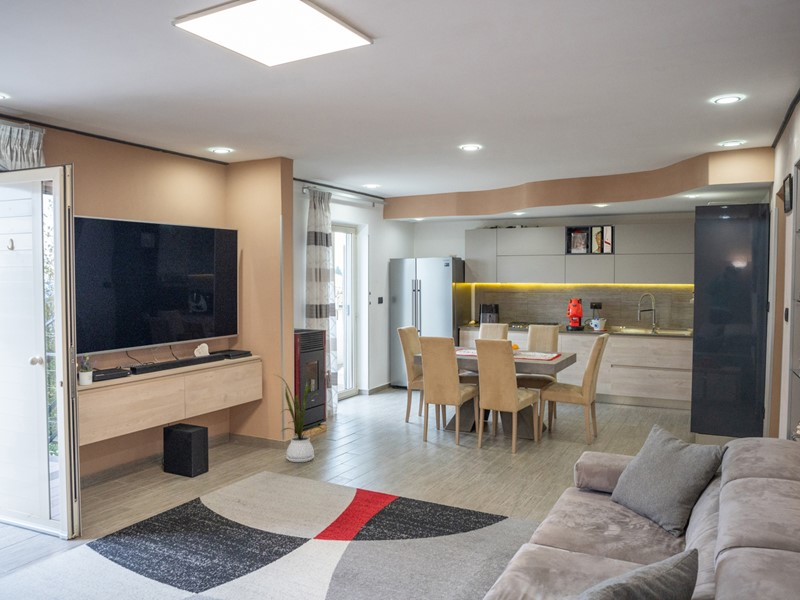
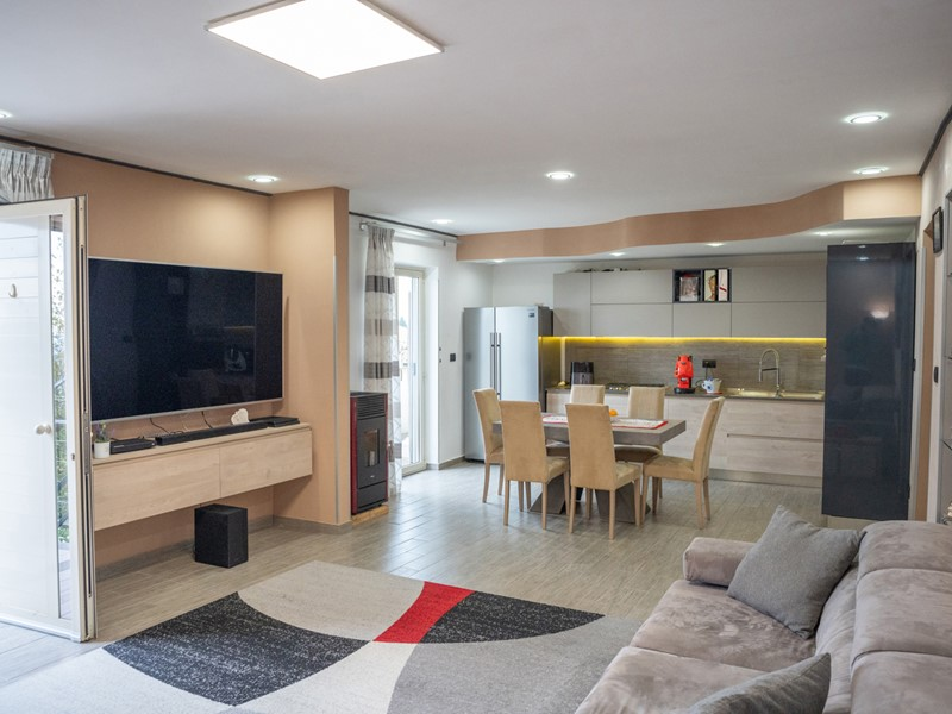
- house plant (297, 416)
